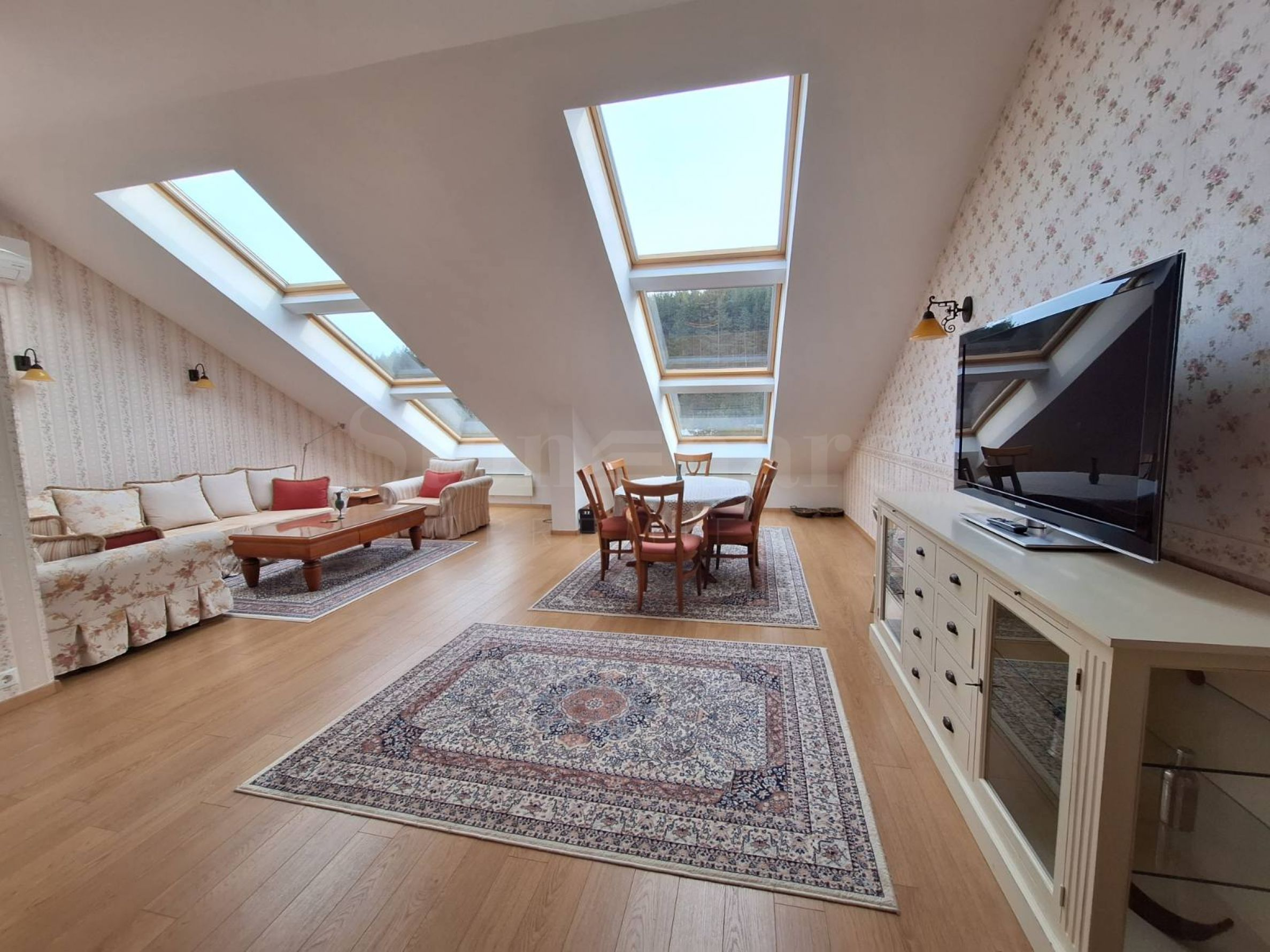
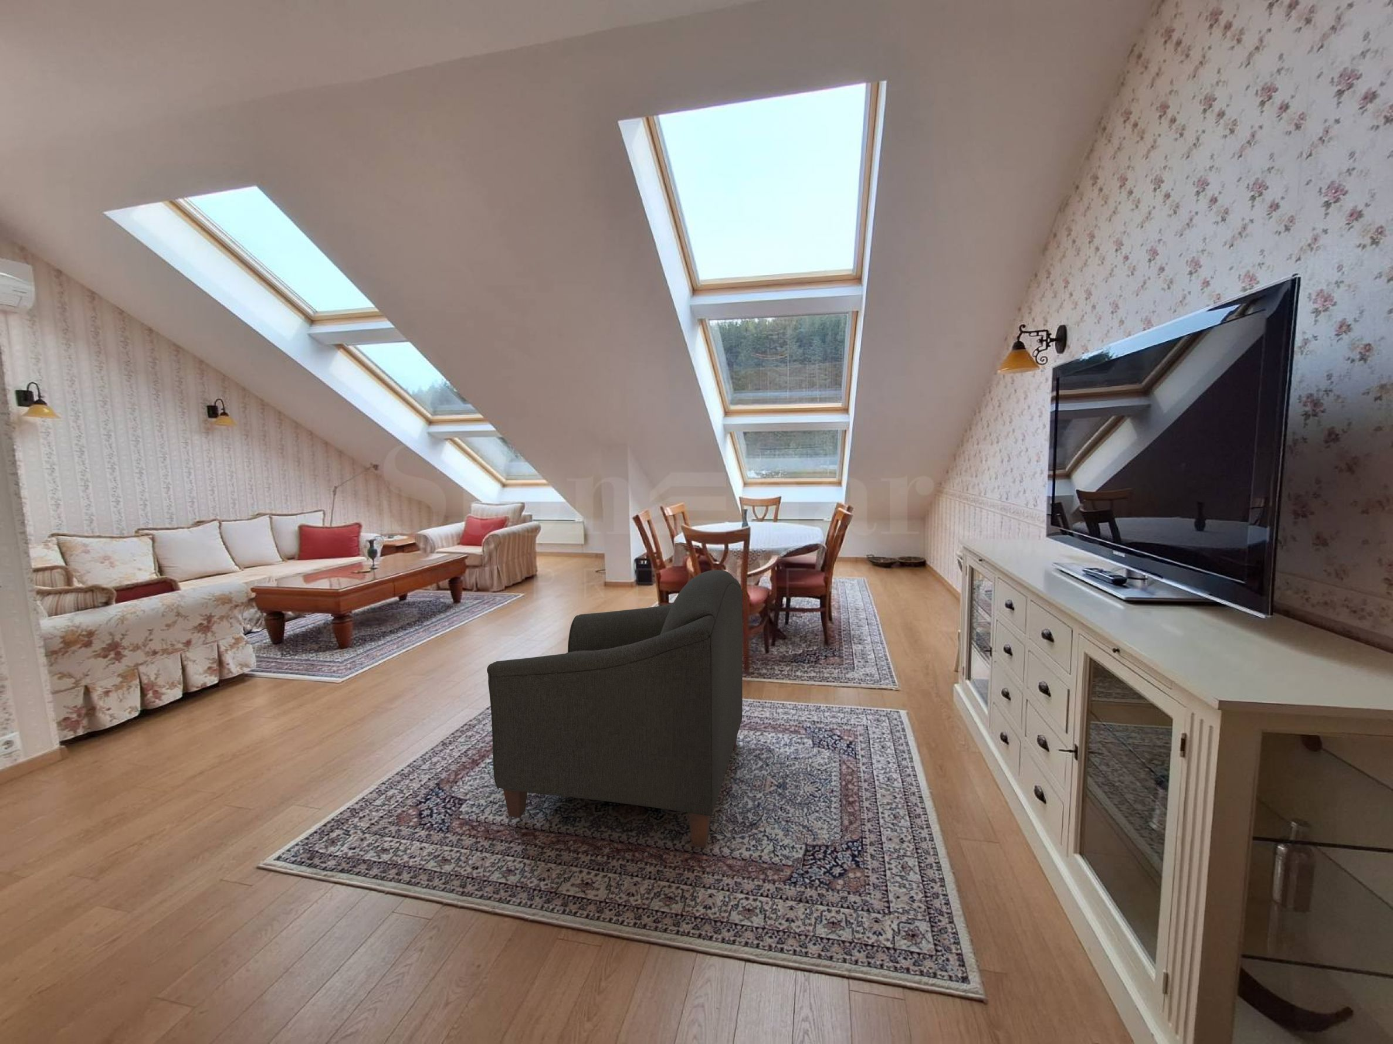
+ chair (630, 677)
